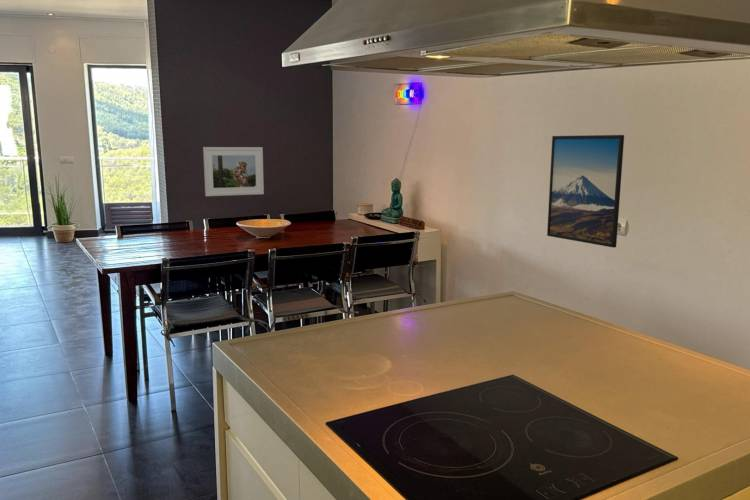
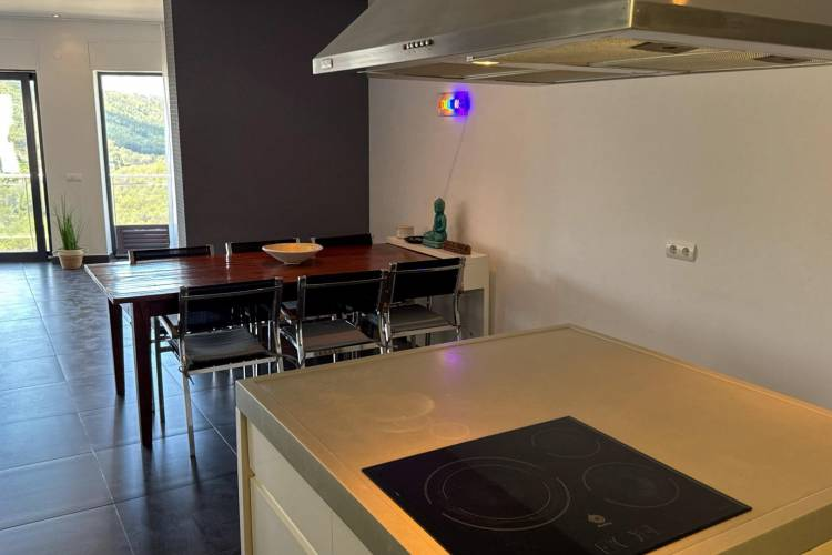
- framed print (234, 171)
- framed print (582, 189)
